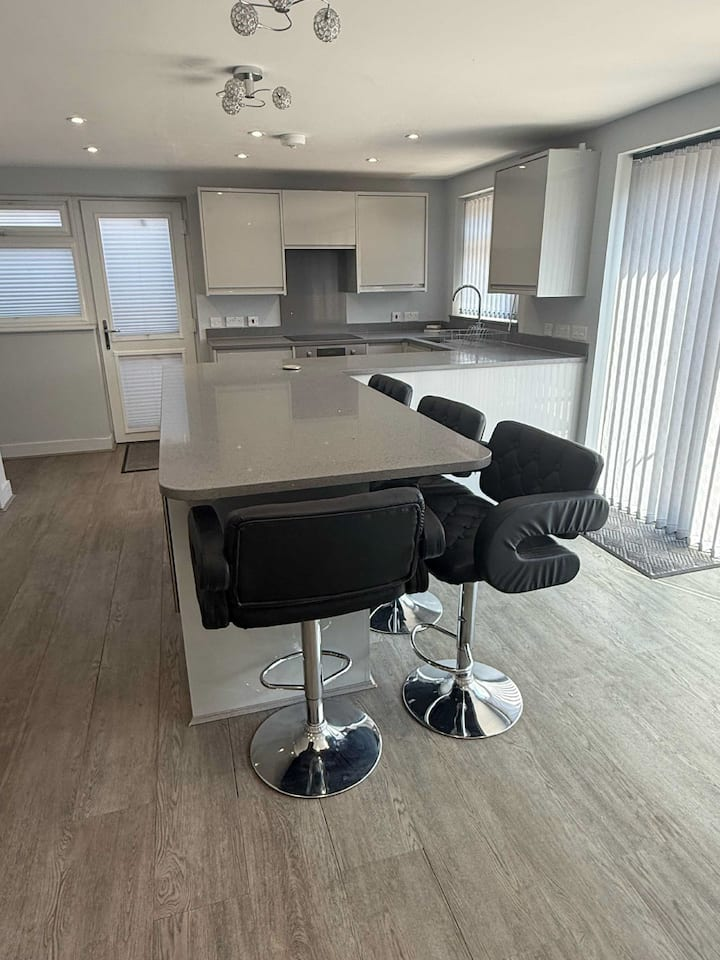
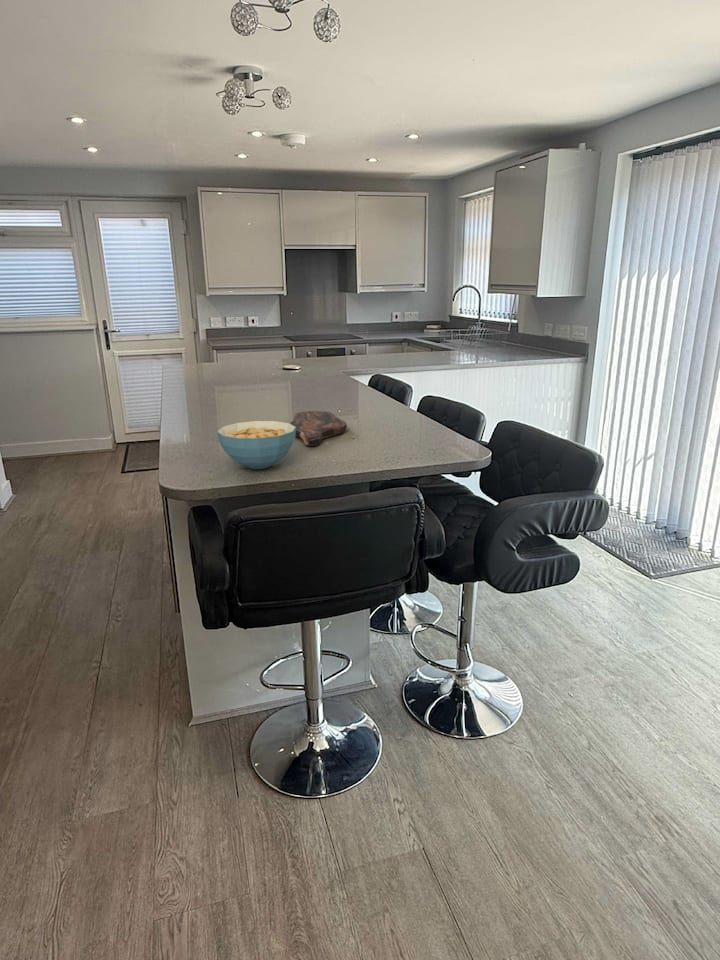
+ cereal bowl (258, 447)
+ cutting board (317, 426)
